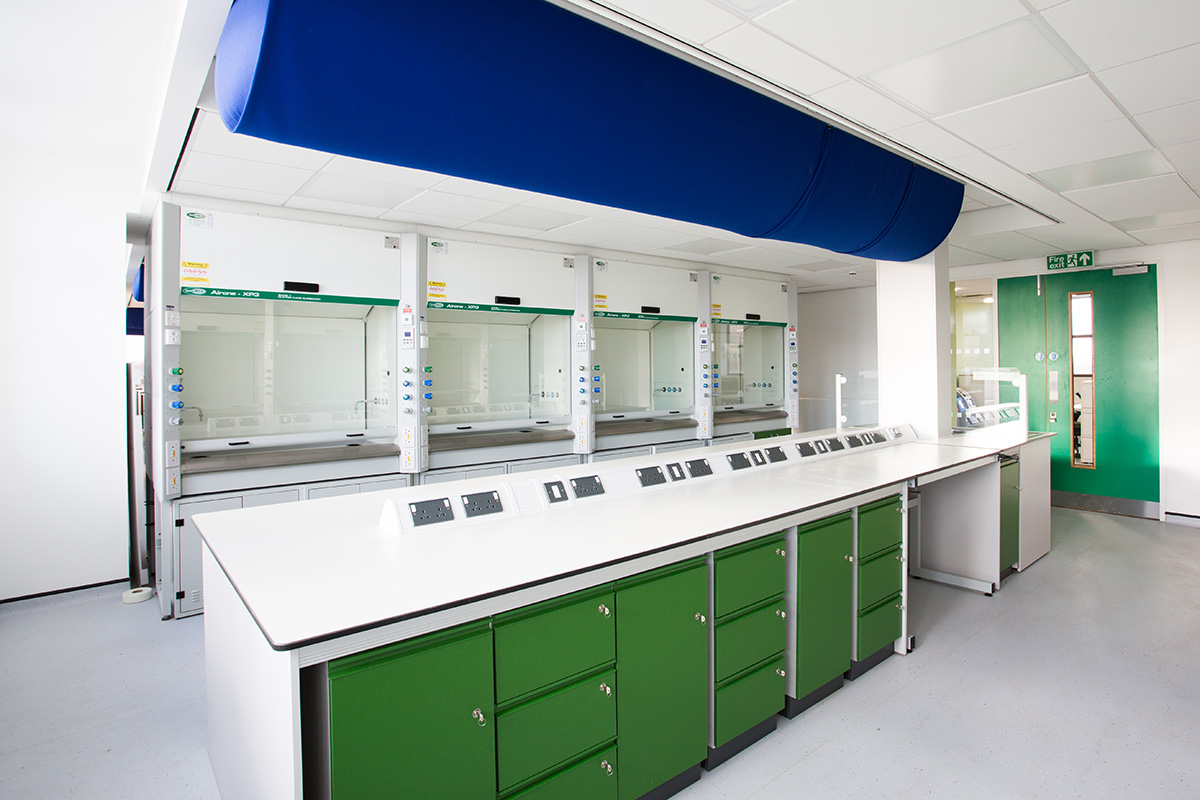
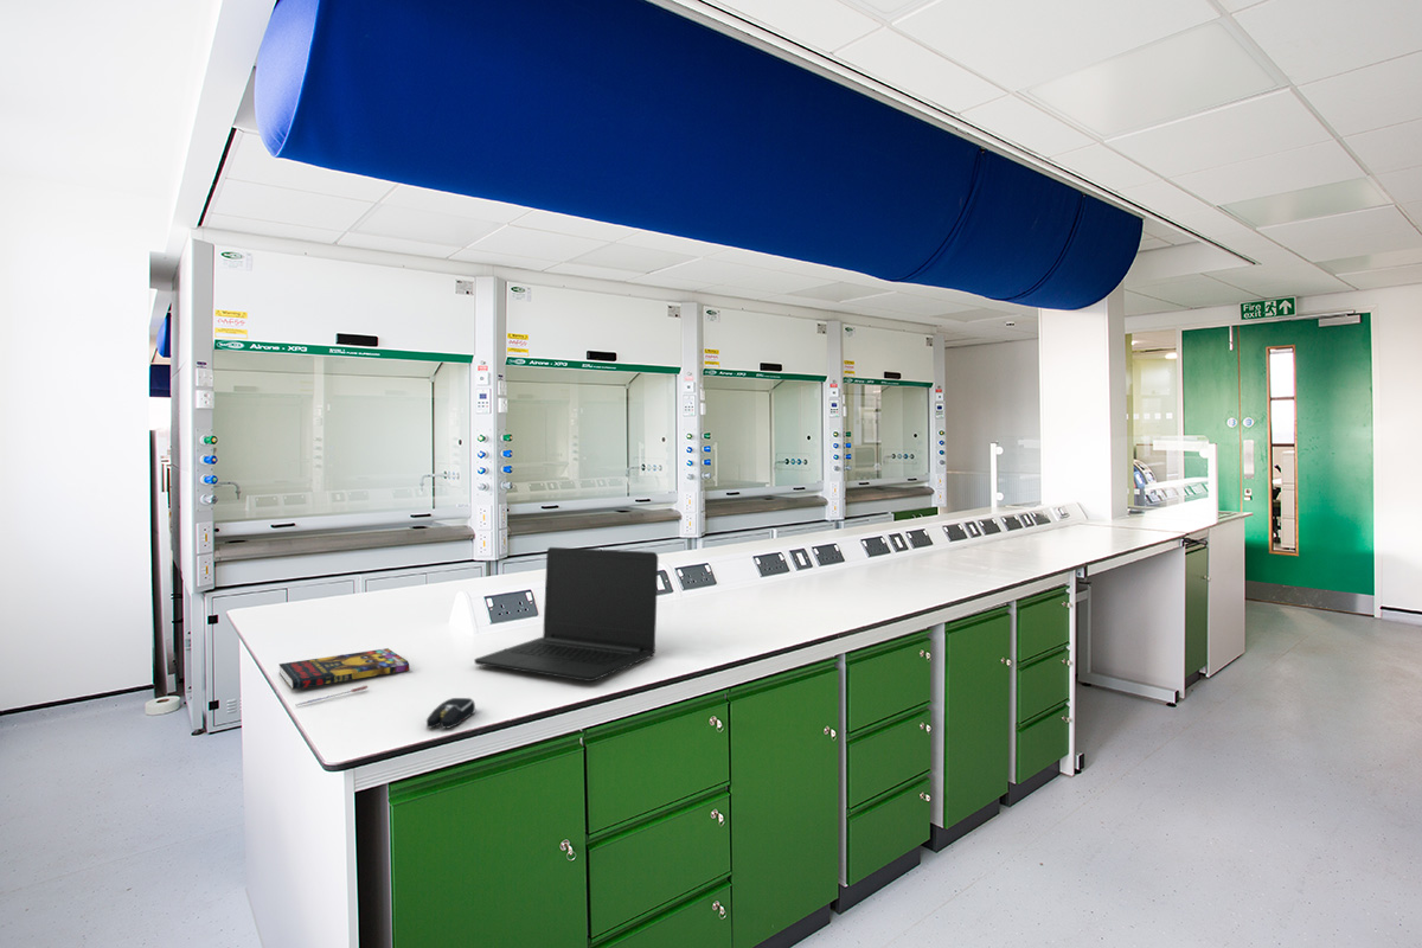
+ pen (332, 696)
+ laptop (568, 607)
+ book (344, 667)
+ computer mouse (451, 710)
